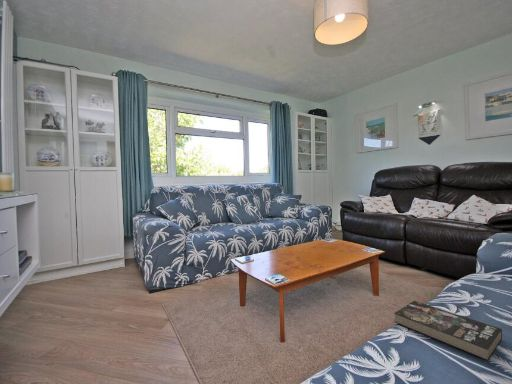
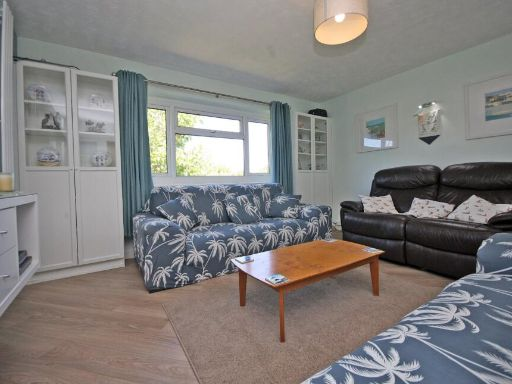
- book (444, 325)
